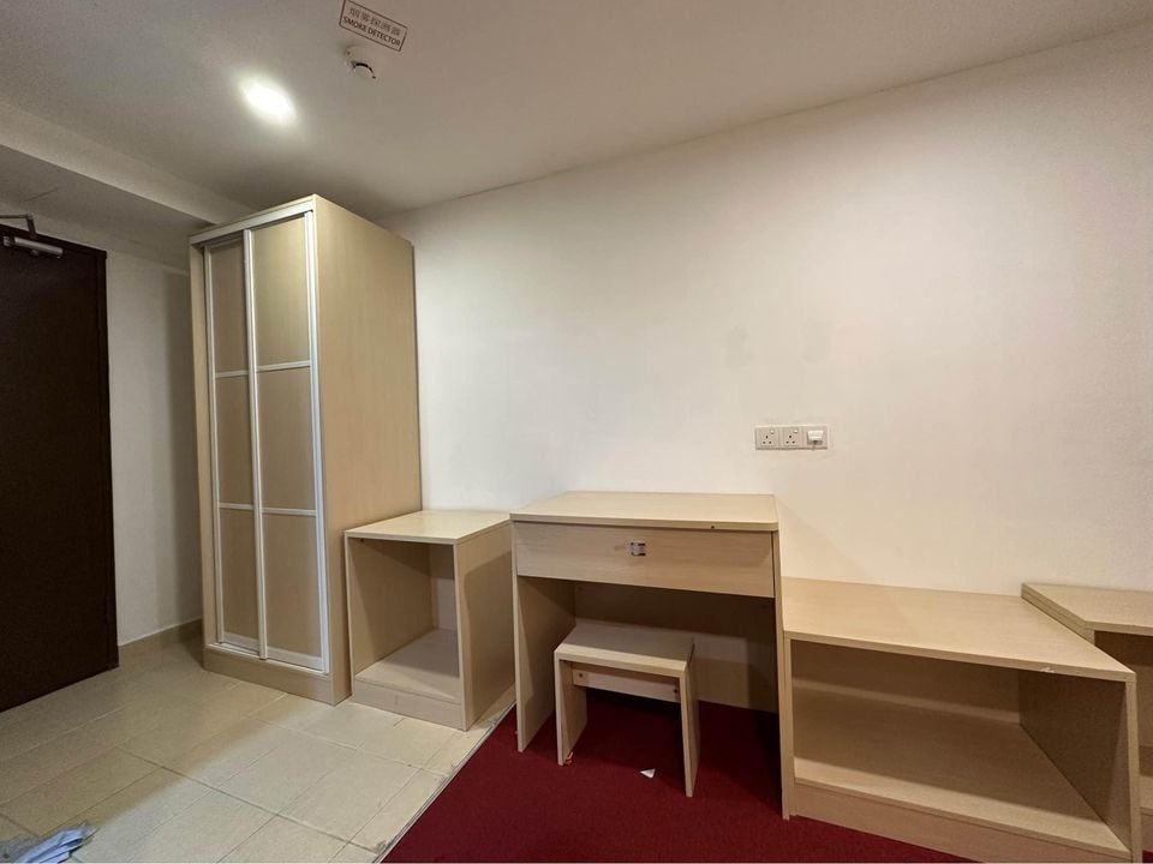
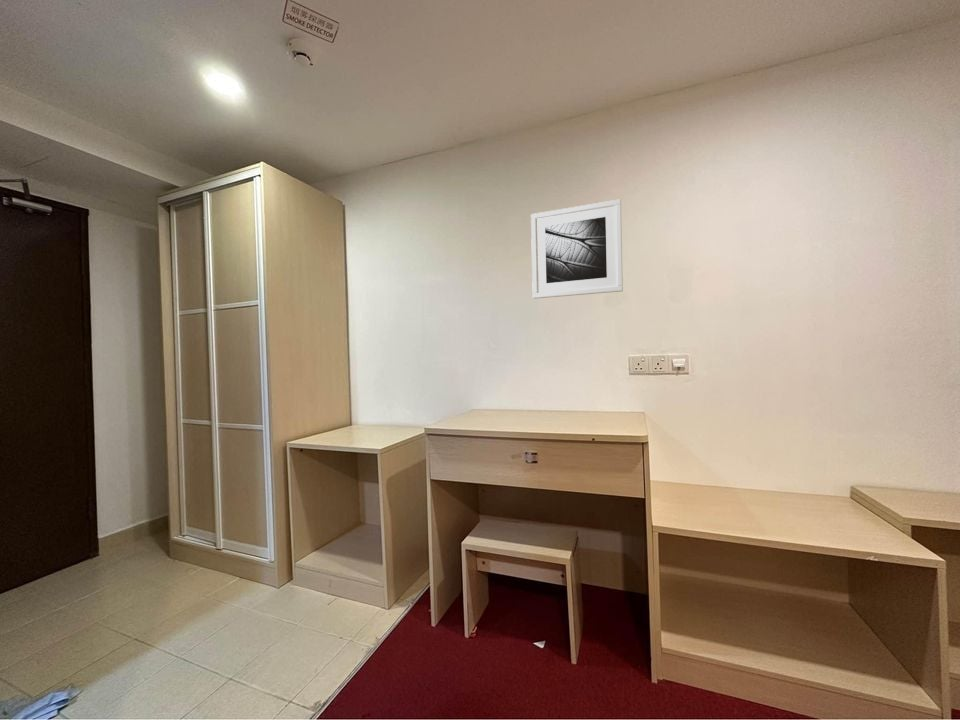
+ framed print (575, 251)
